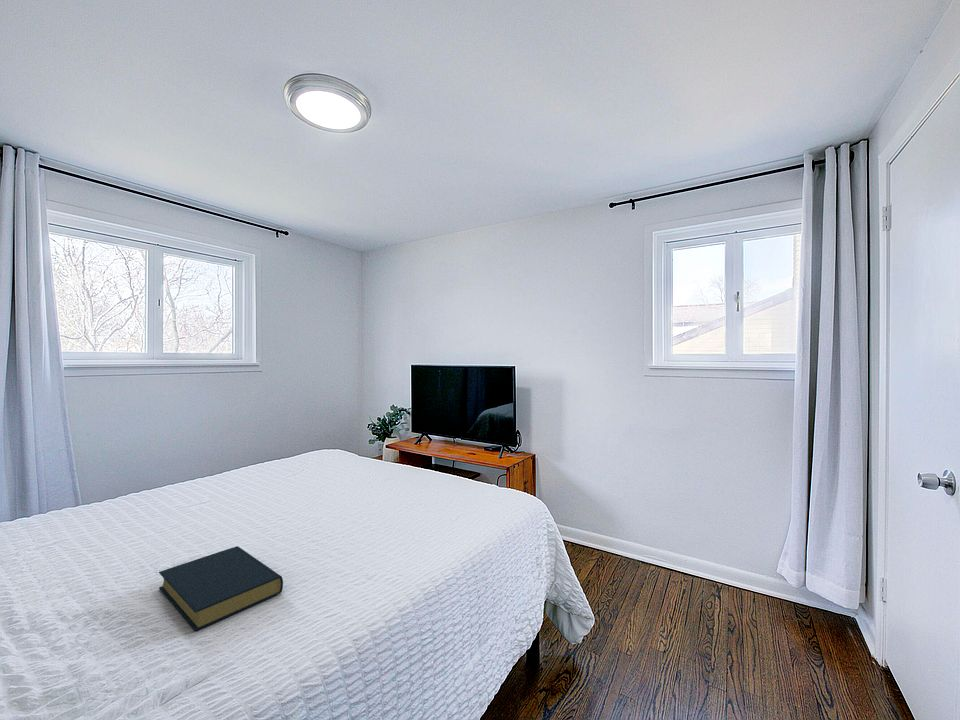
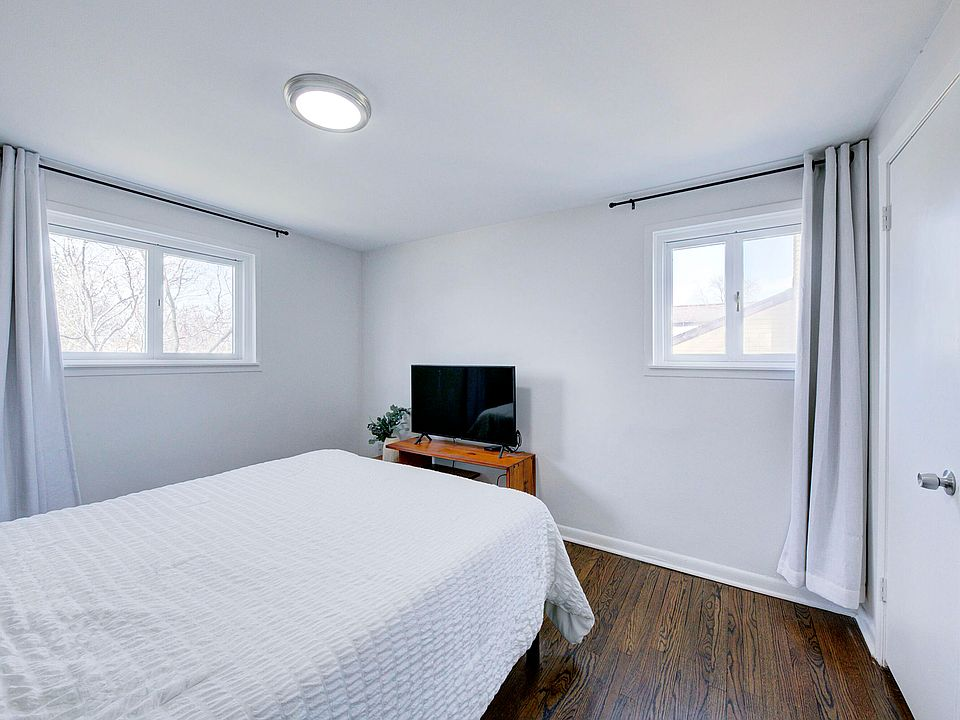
- hardback book (220, 581)
